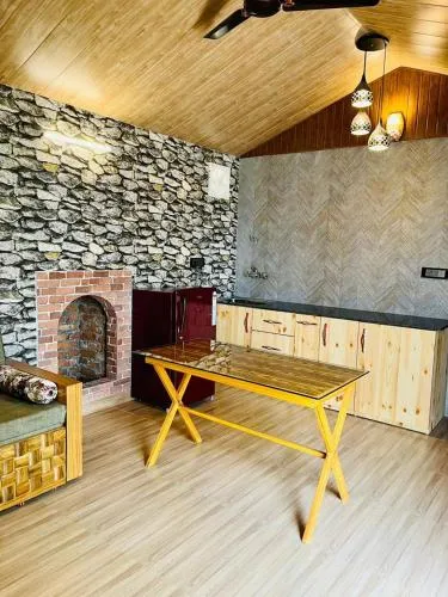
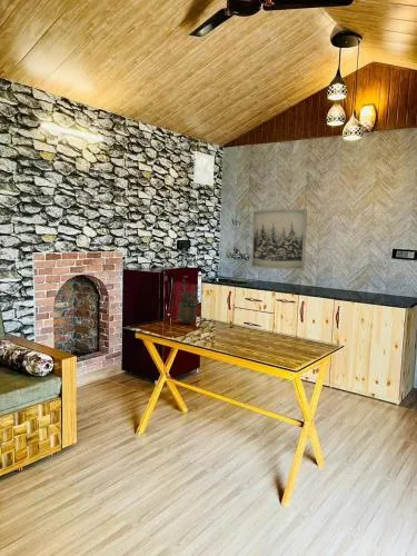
+ wall art (278, 239)
+ potted plant (188, 301)
